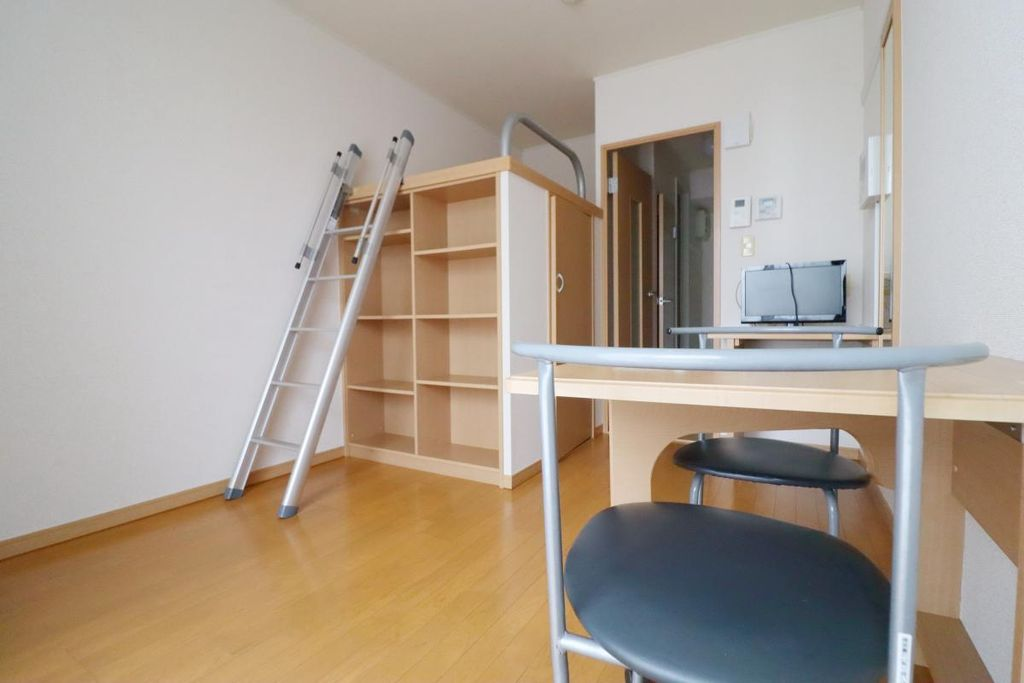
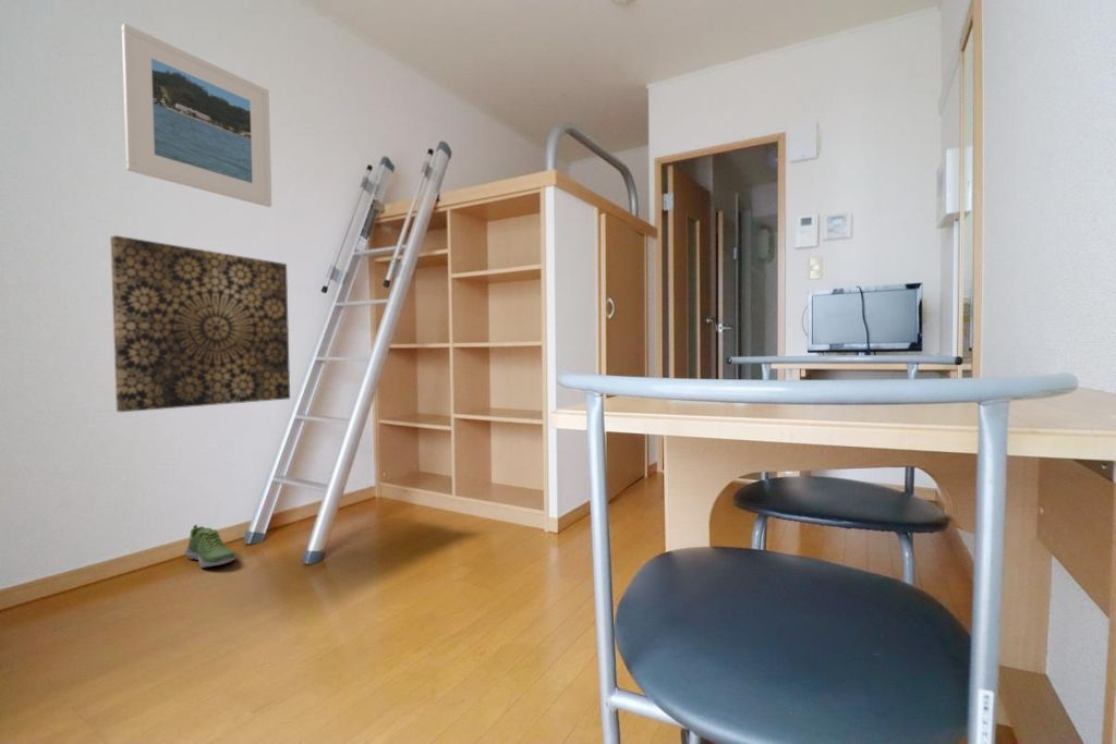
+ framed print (205, 125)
+ shoe (209, 545)
+ wall art (211, 328)
